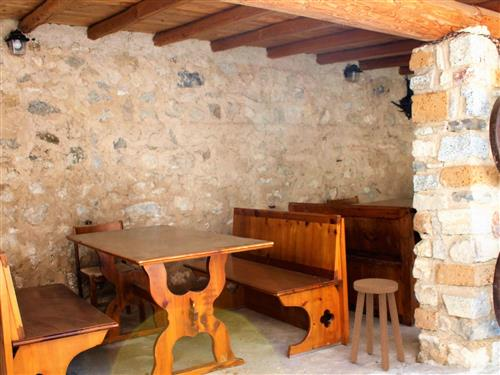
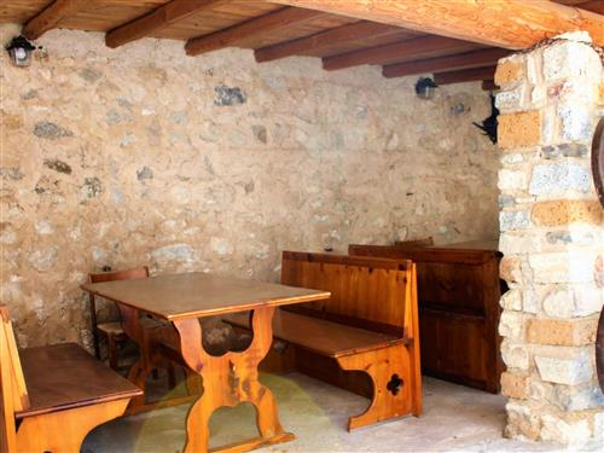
- stool (380, 322)
